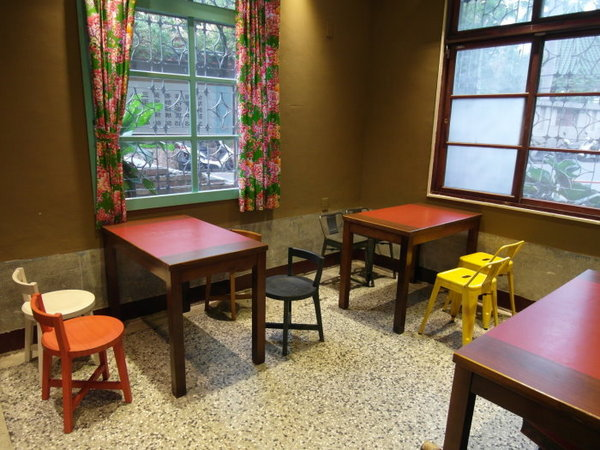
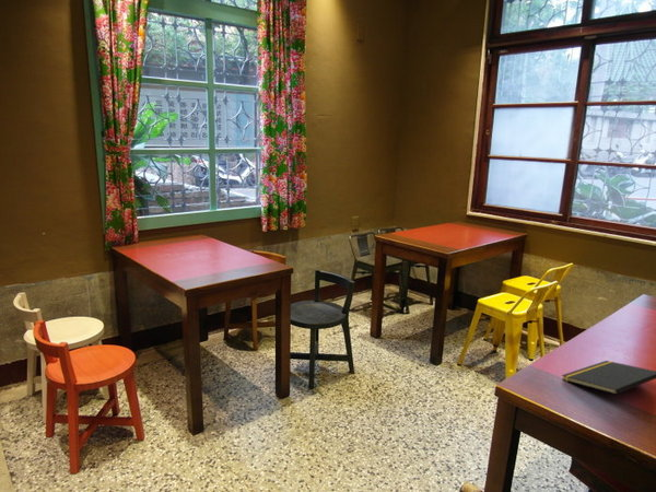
+ notepad (610, 375)
